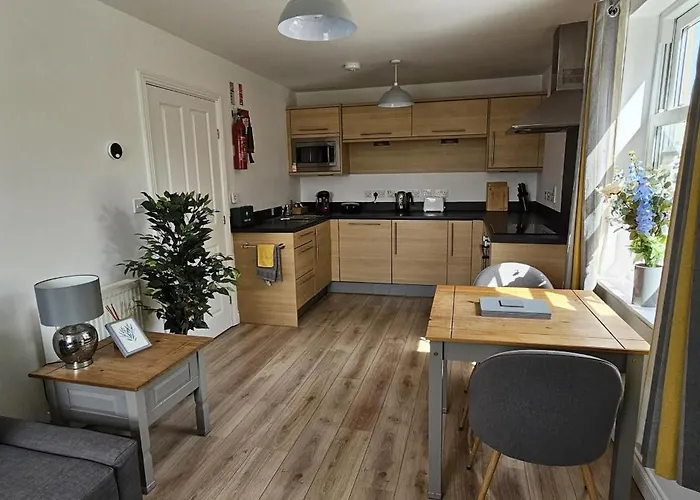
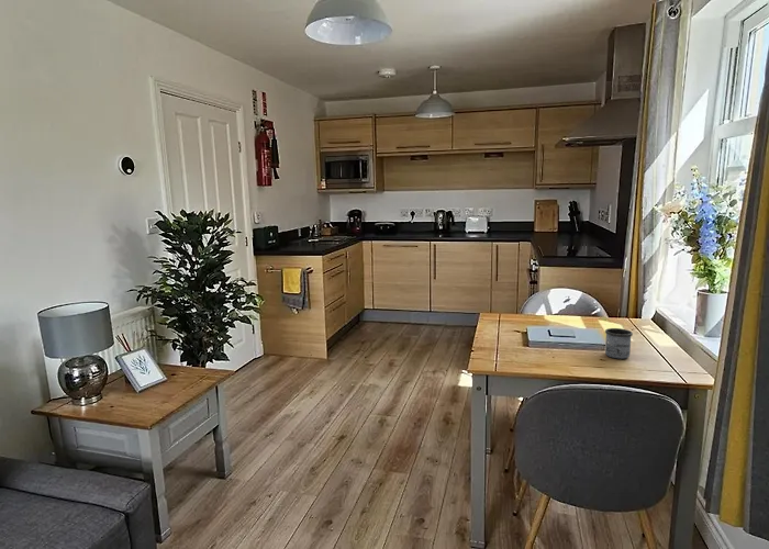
+ mug (616, 341)
